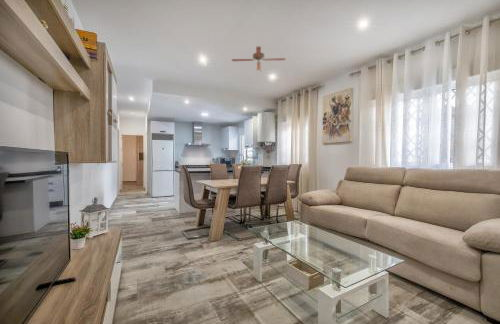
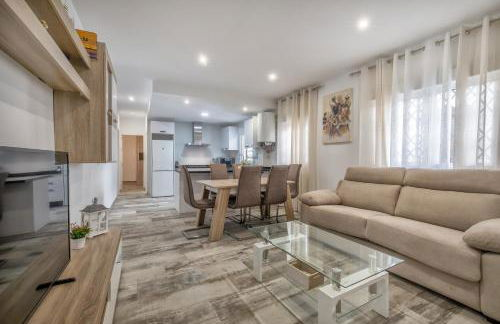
- ceiling fan (258, 59)
